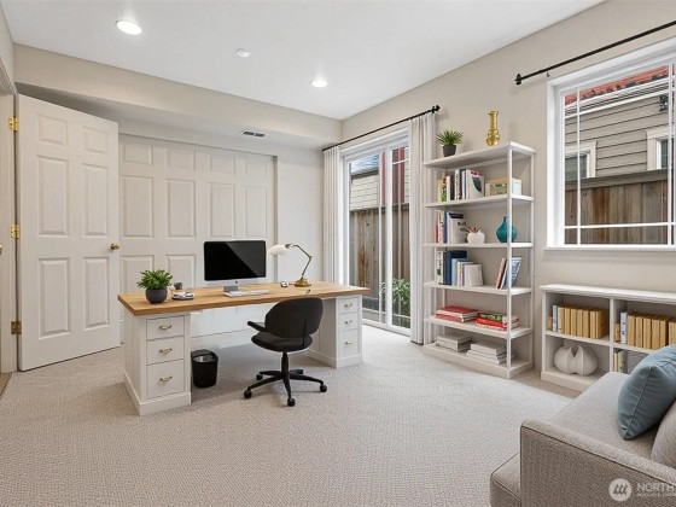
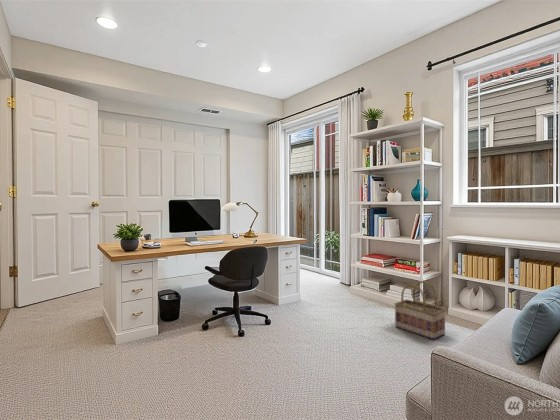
+ basket (419, 306)
